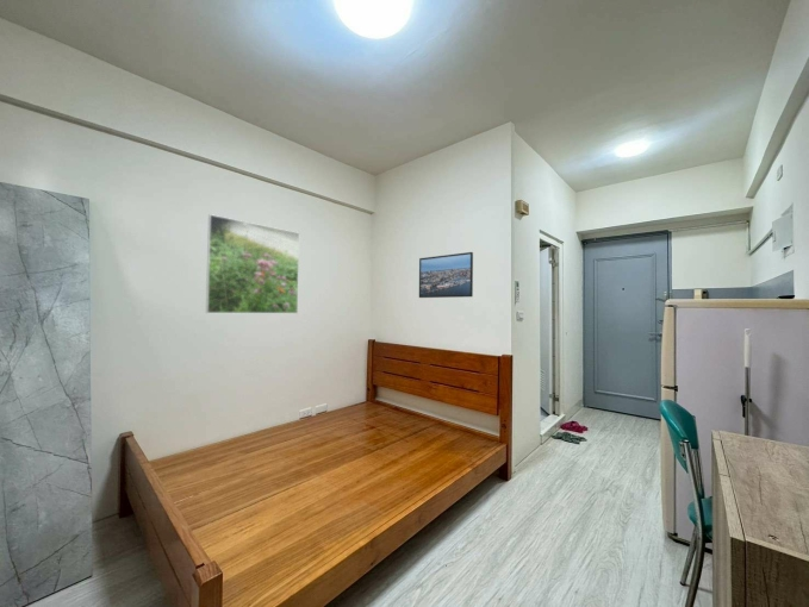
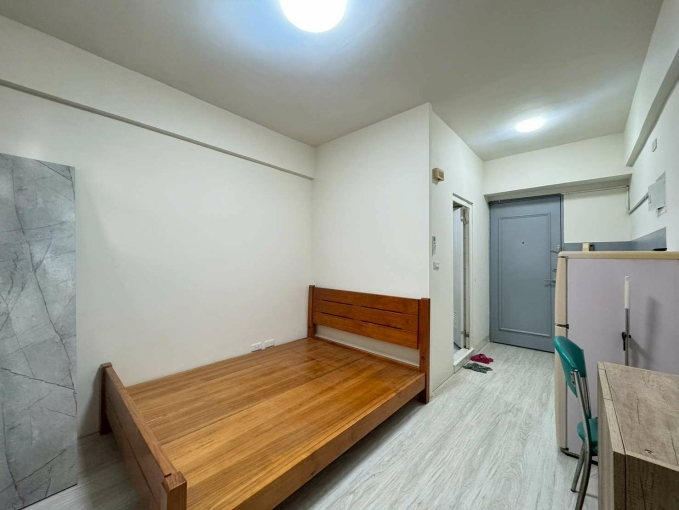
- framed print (257, 269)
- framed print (443, 276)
